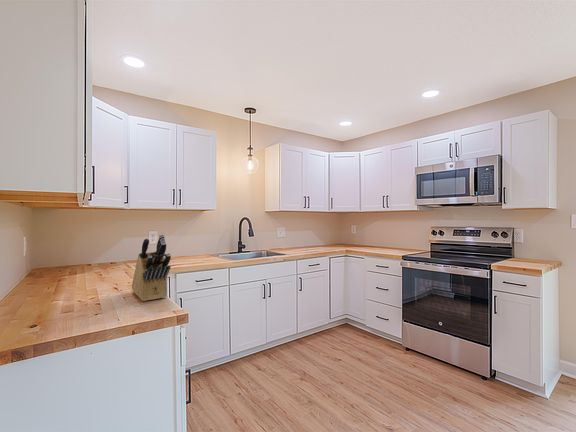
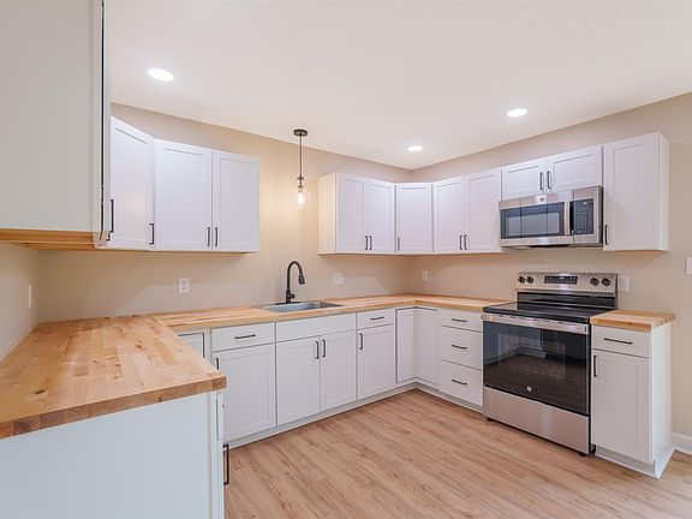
- knife block (150, 265)
